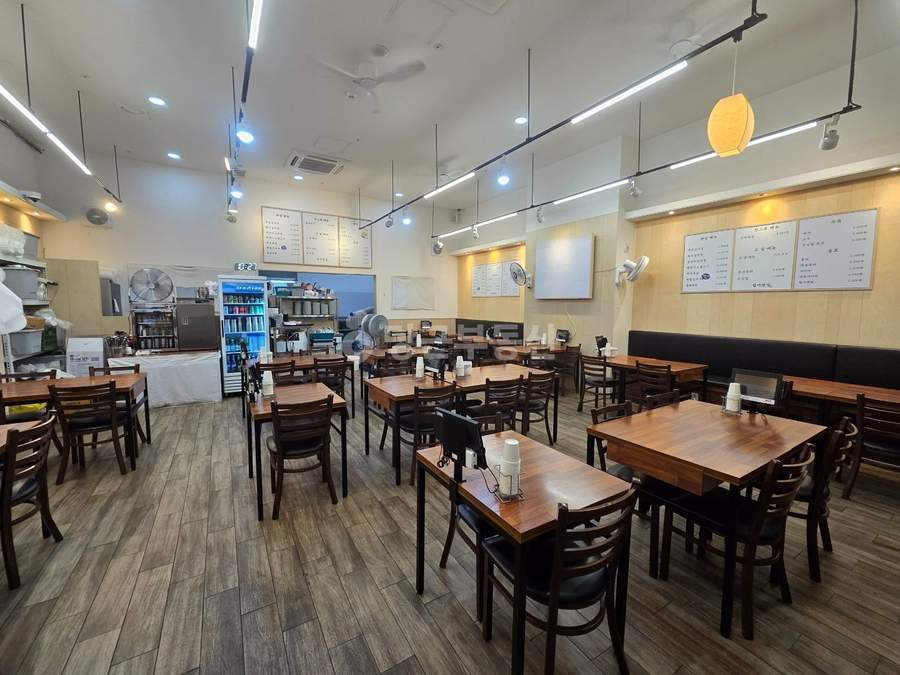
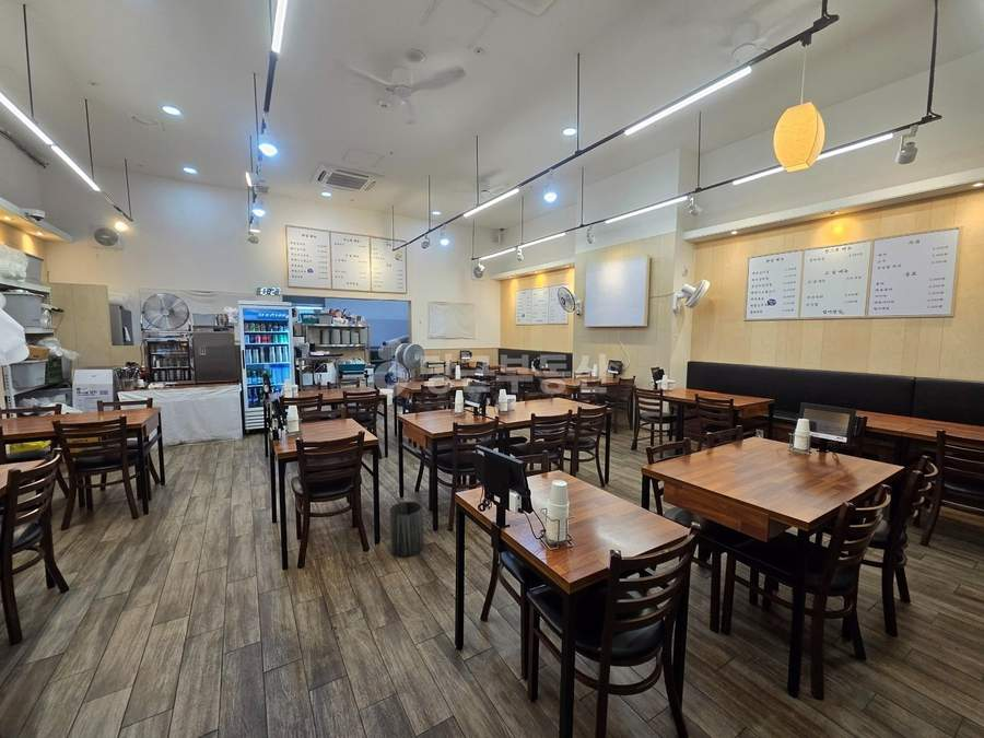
+ trash can (407, 528)
